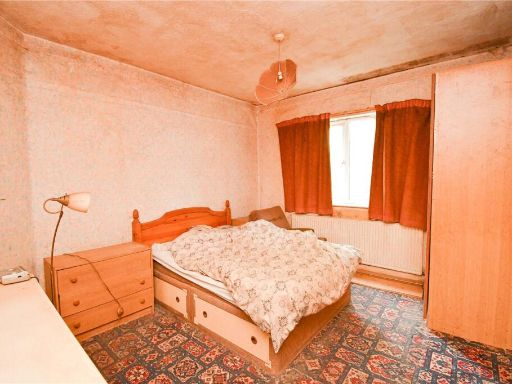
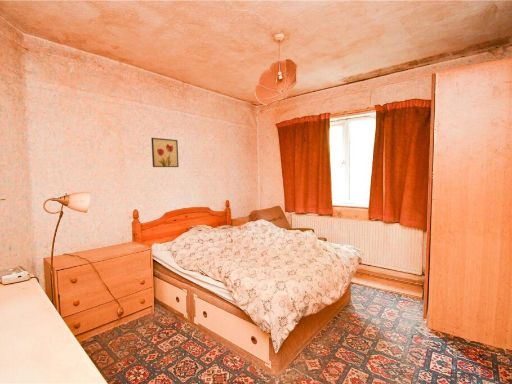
+ wall art (165, 153)
